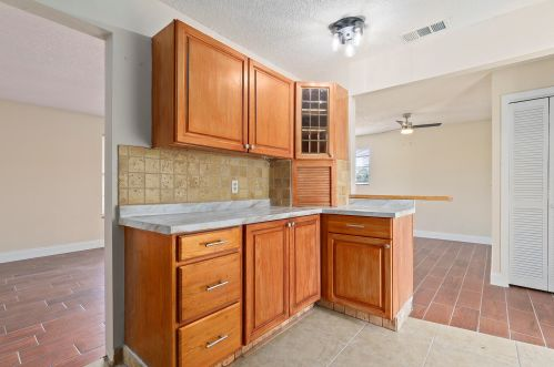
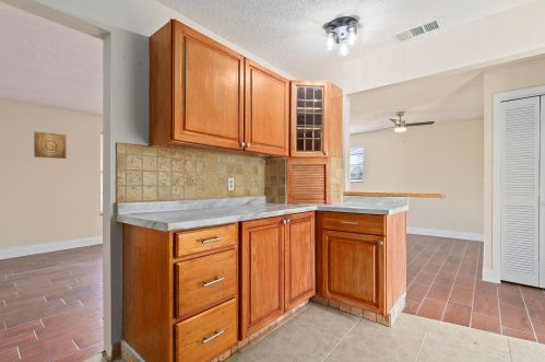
+ wall art (50, 145)
